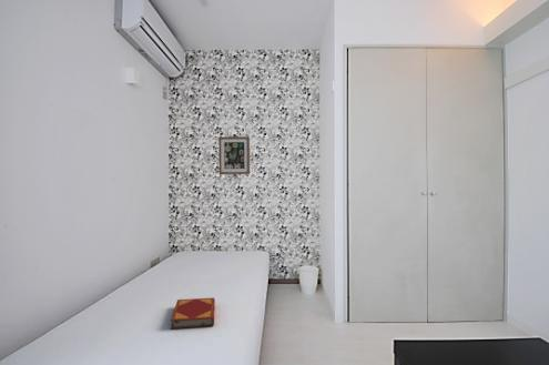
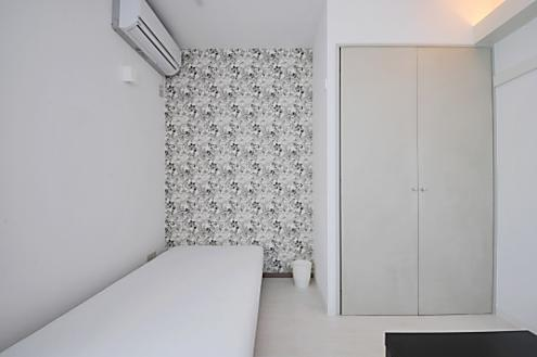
- wall art (234, 155)
- hardback book (194, 312)
